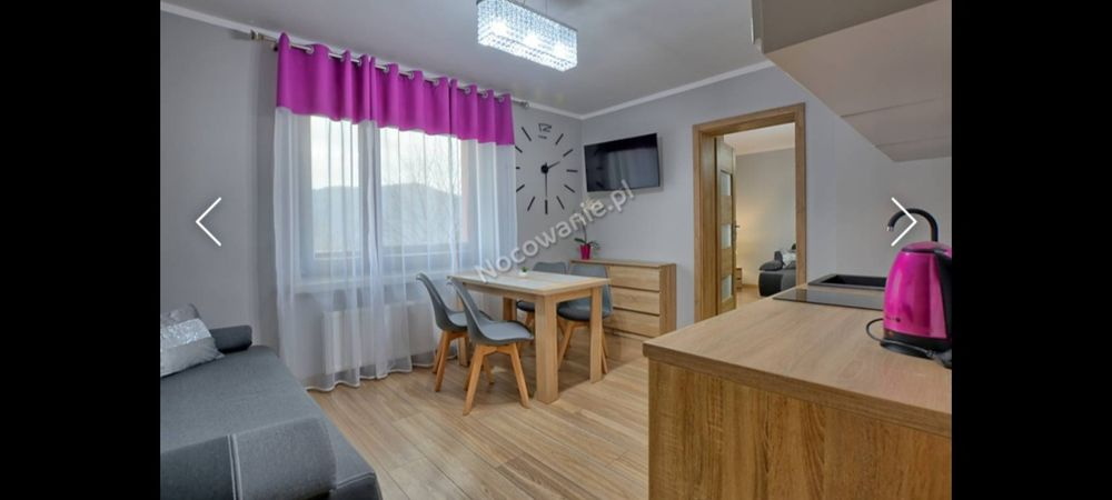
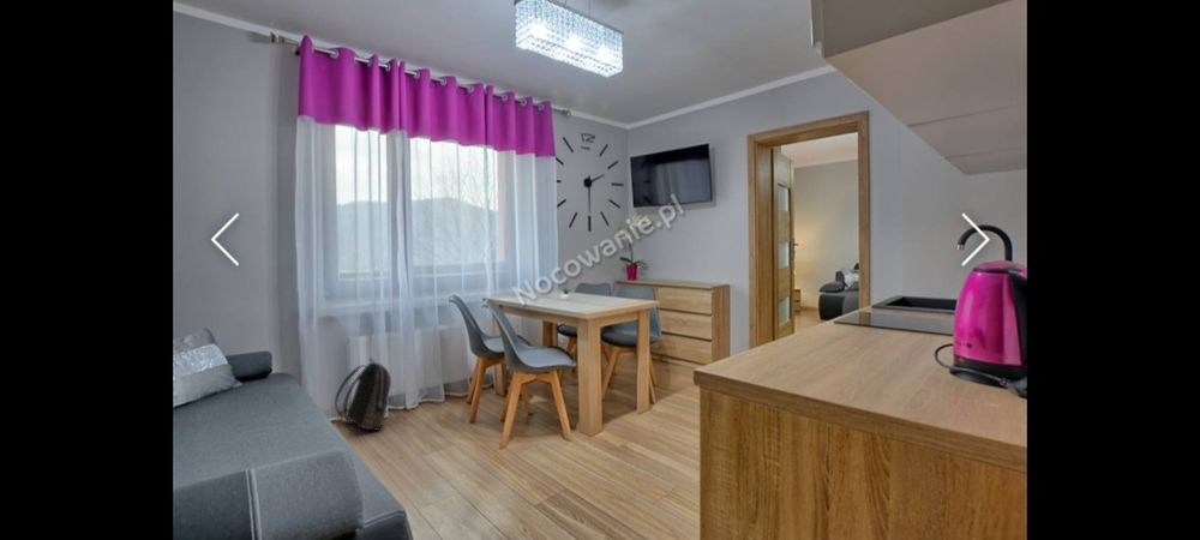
+ backpack (365, 392)
